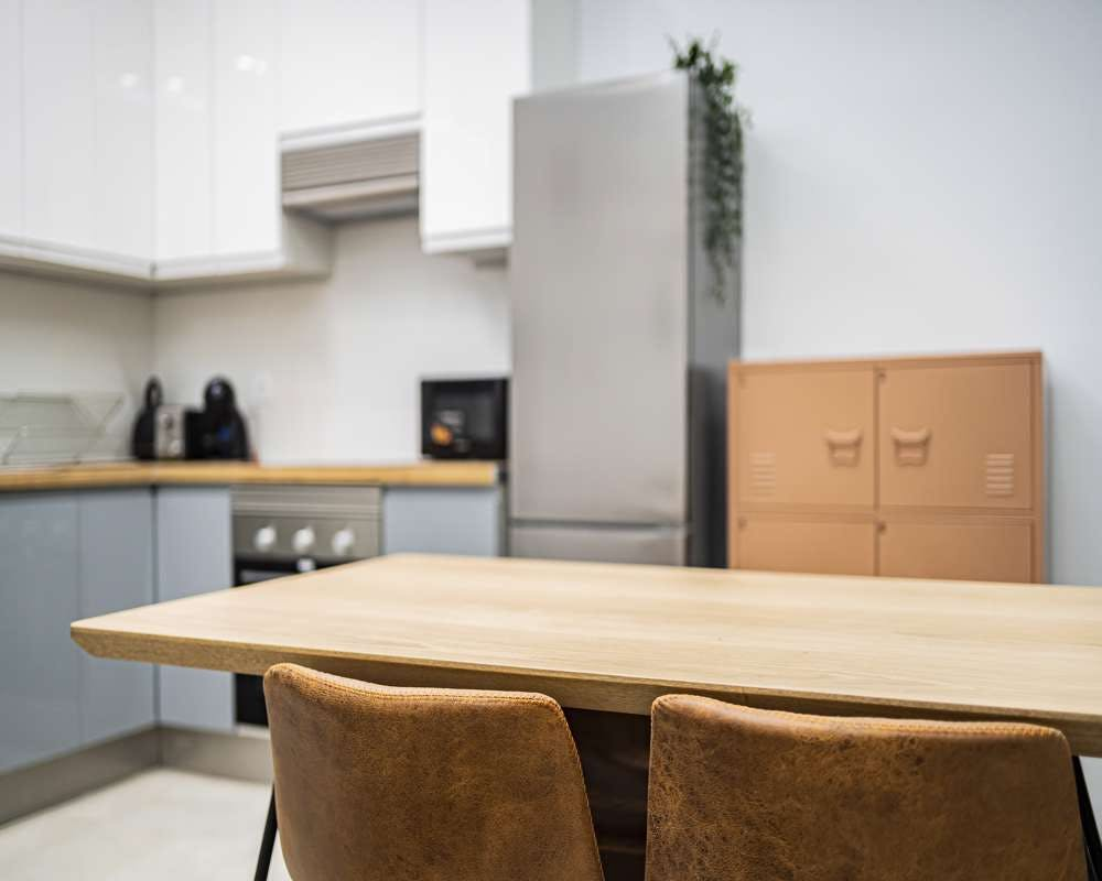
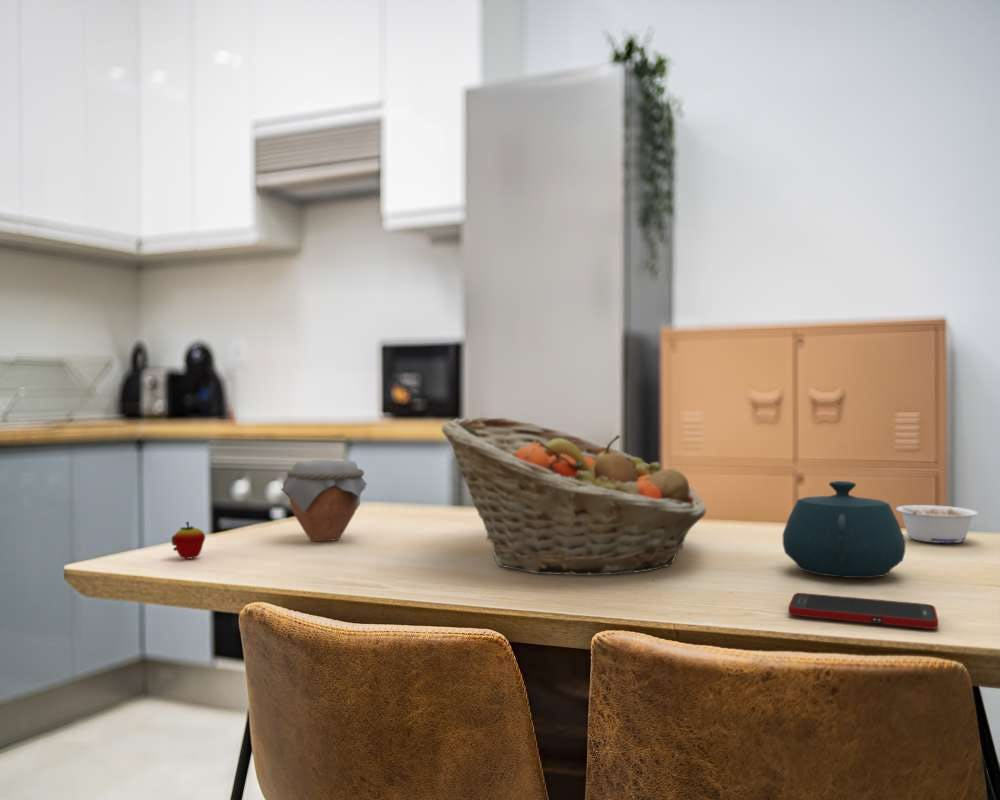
+ jar (324, 499)
+ apple (191, 531)
+ teapot (842, 526)
+ legume (936, 521)
+ fruit basket (574, 485)
+ cell phone (861, 610)
